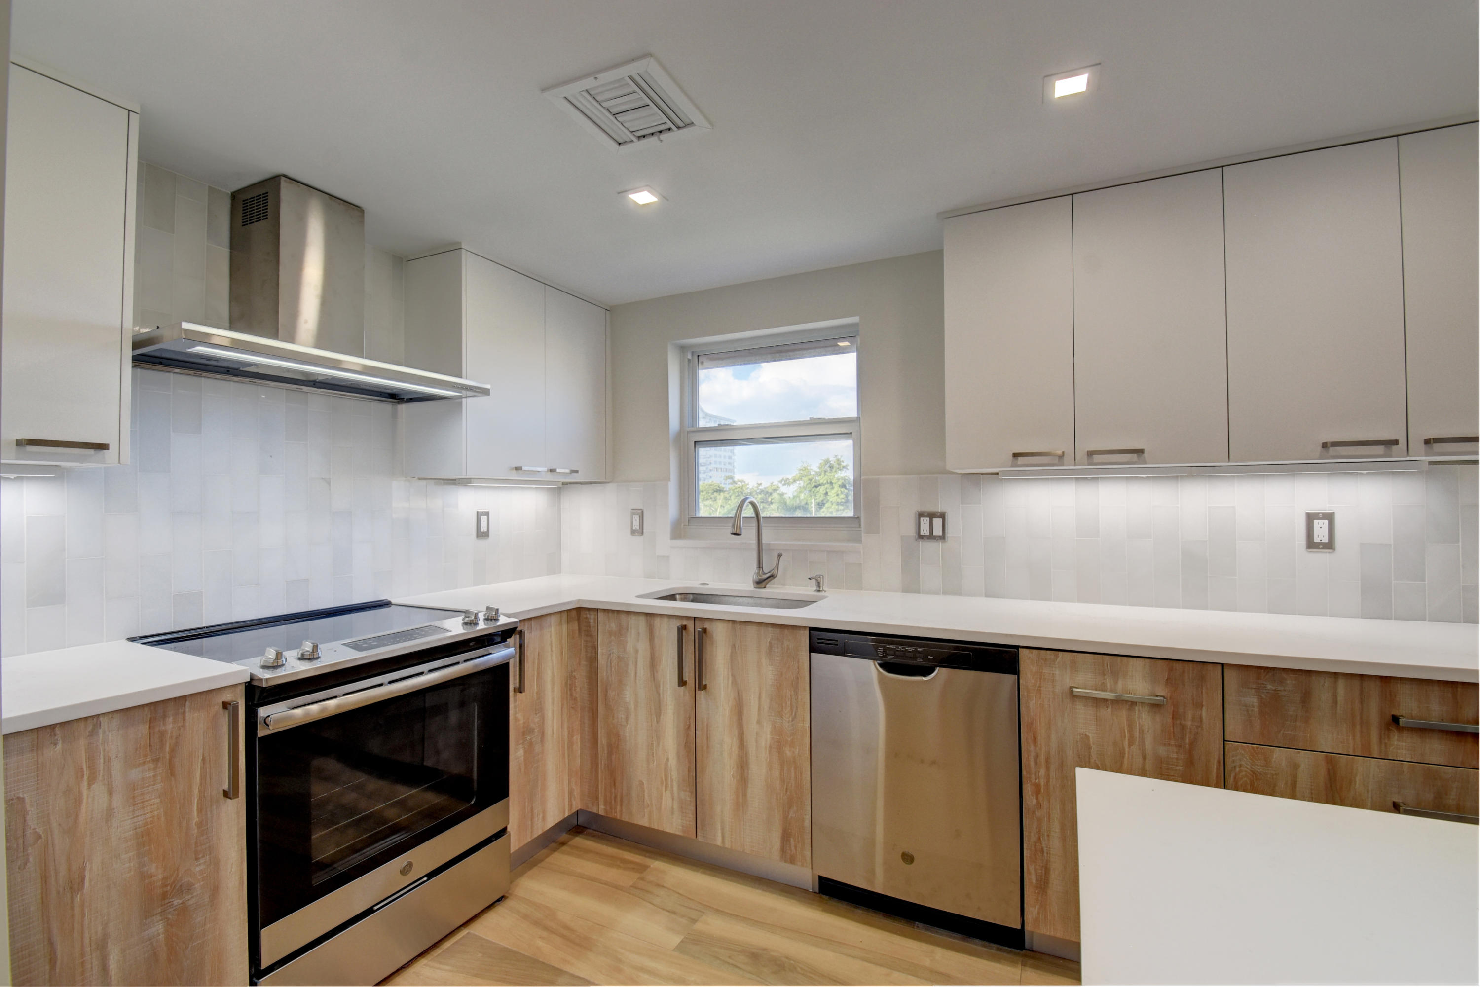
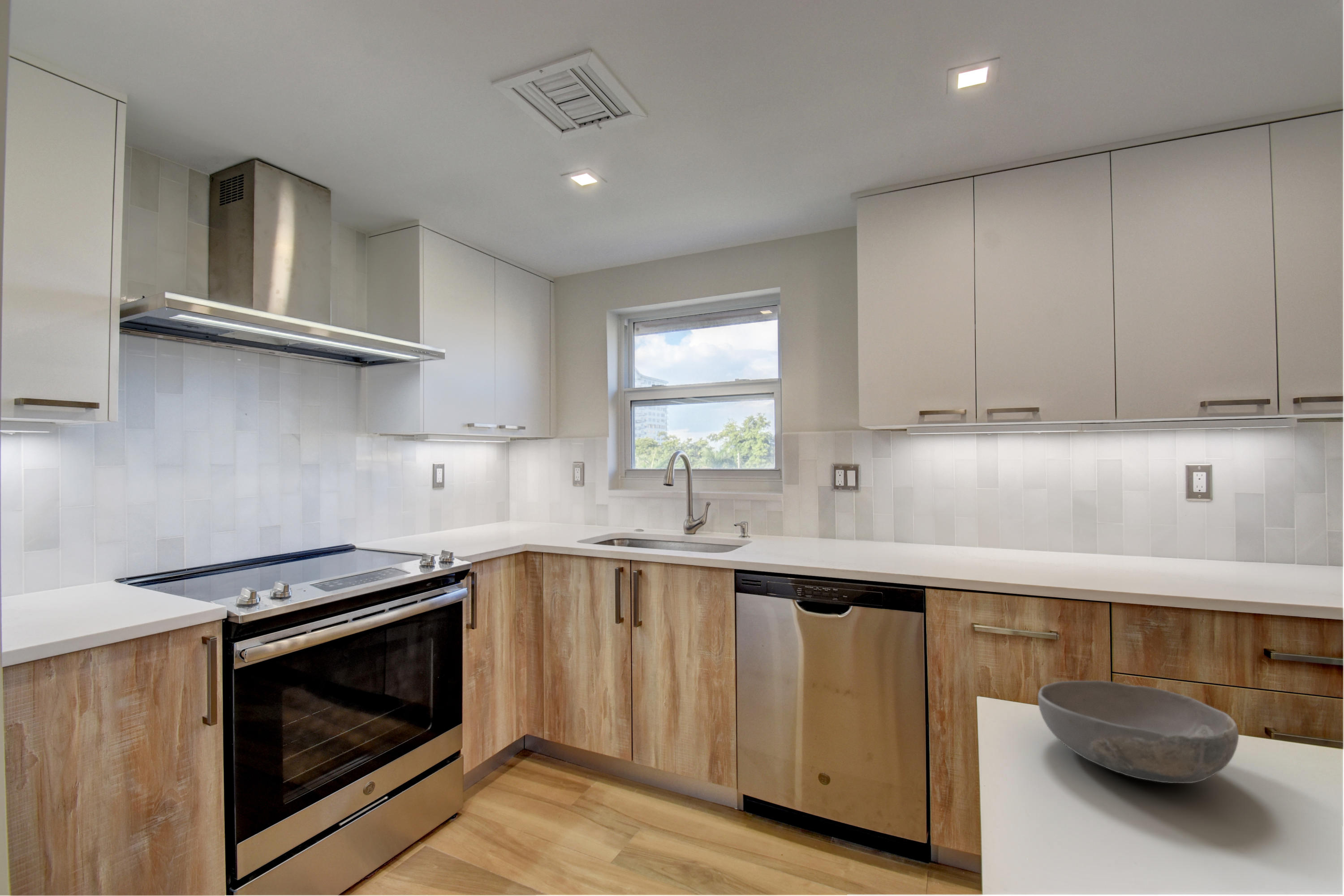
+ bowl (1132, 733)
